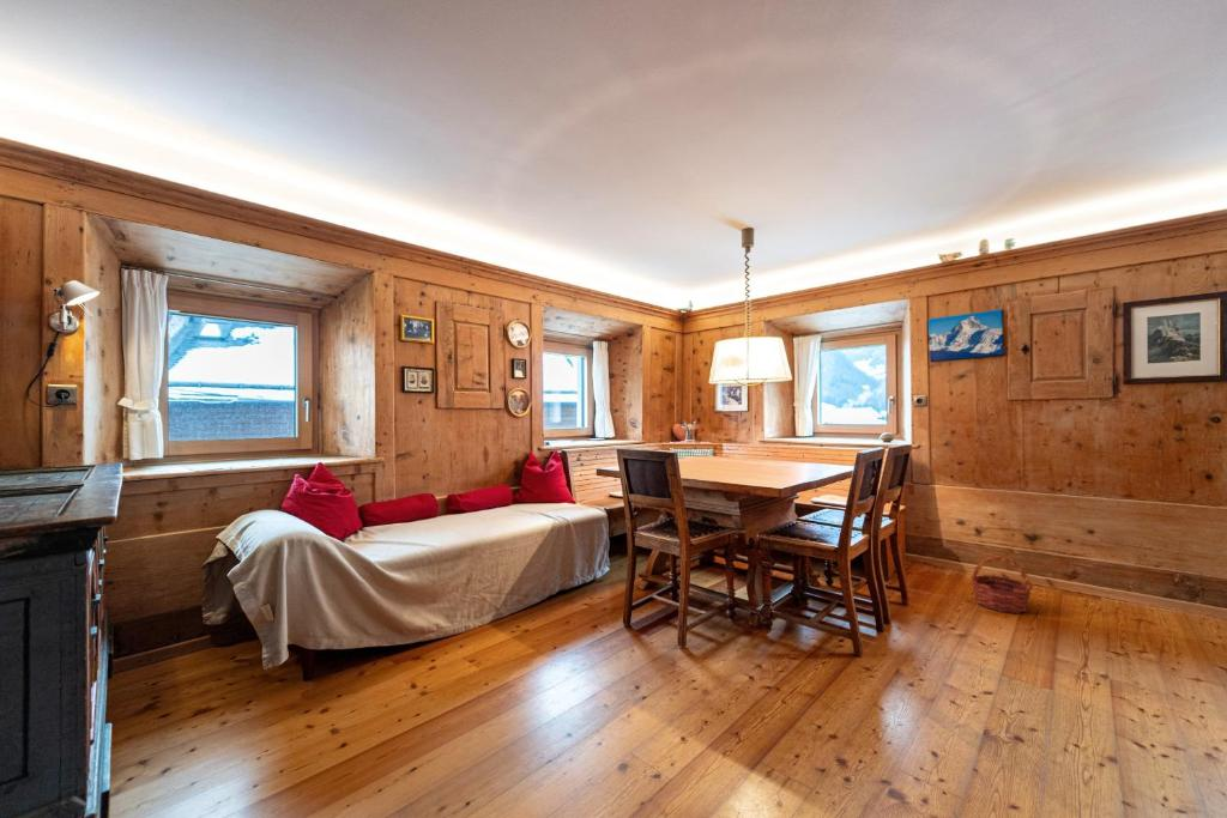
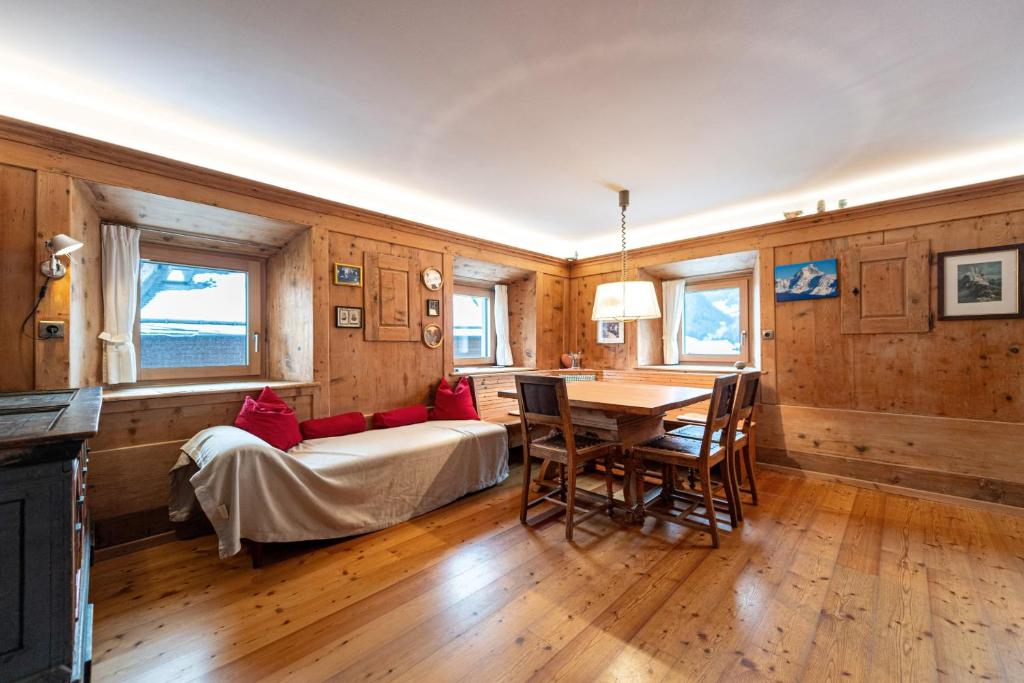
- basket (1001, 580)
